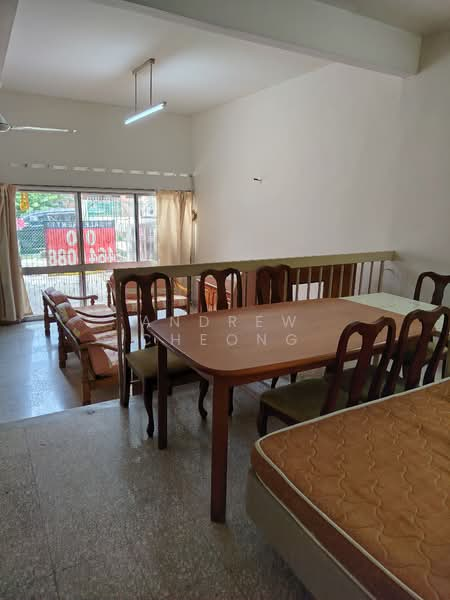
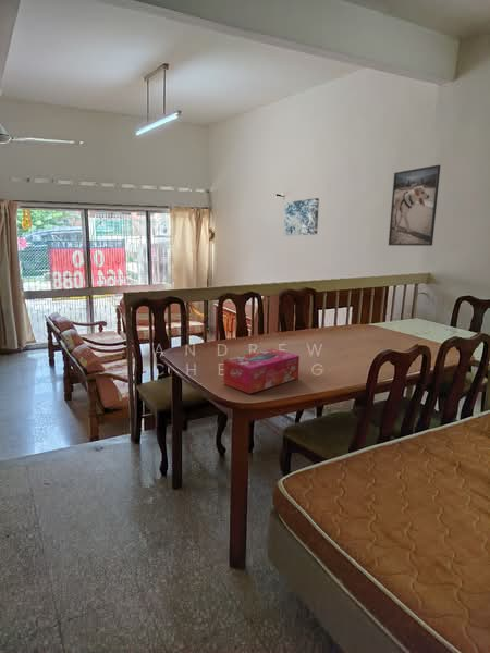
+ tissue box (261, 369)
+ wall art (301, 218)
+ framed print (412, 208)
